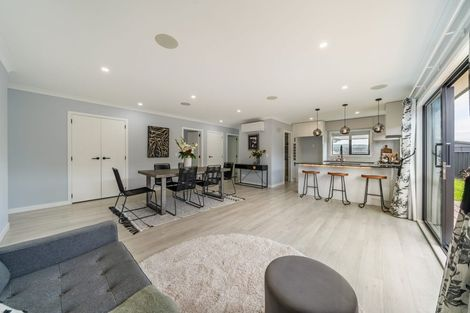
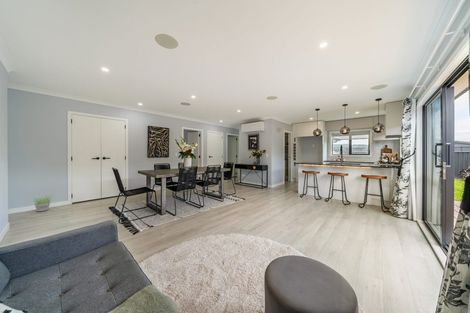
+ potted plant (42, 203)
